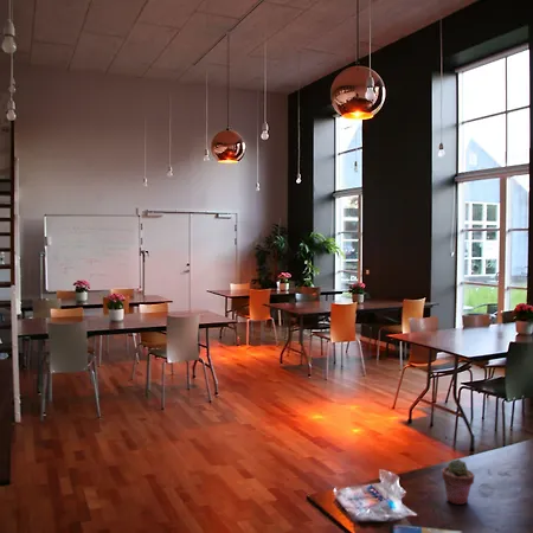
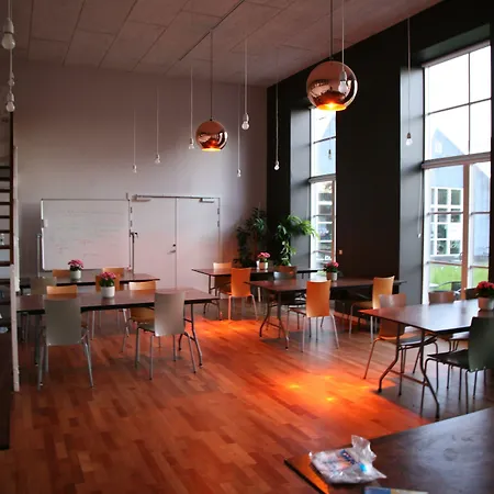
- potted succulent (457, 480)
